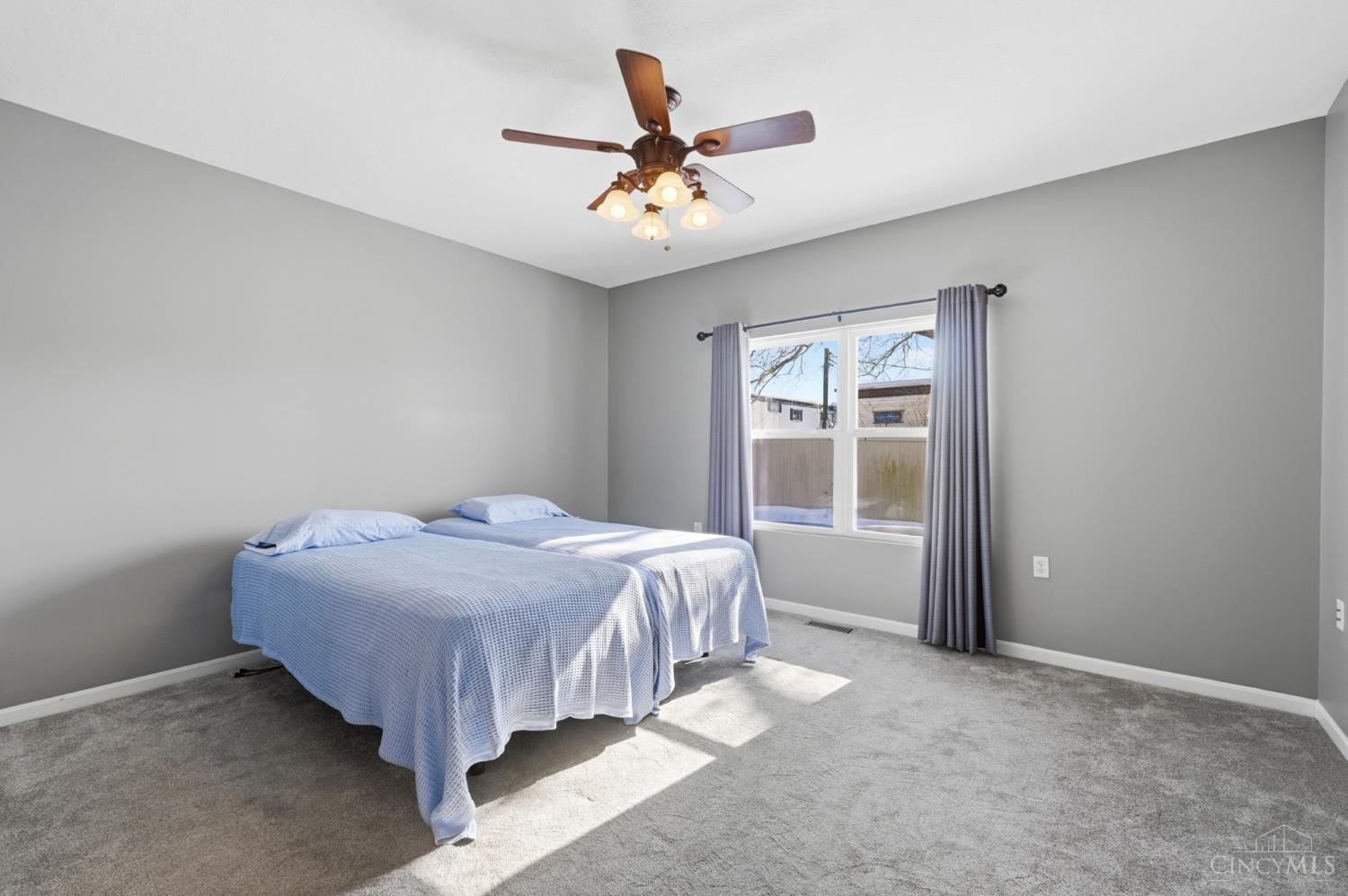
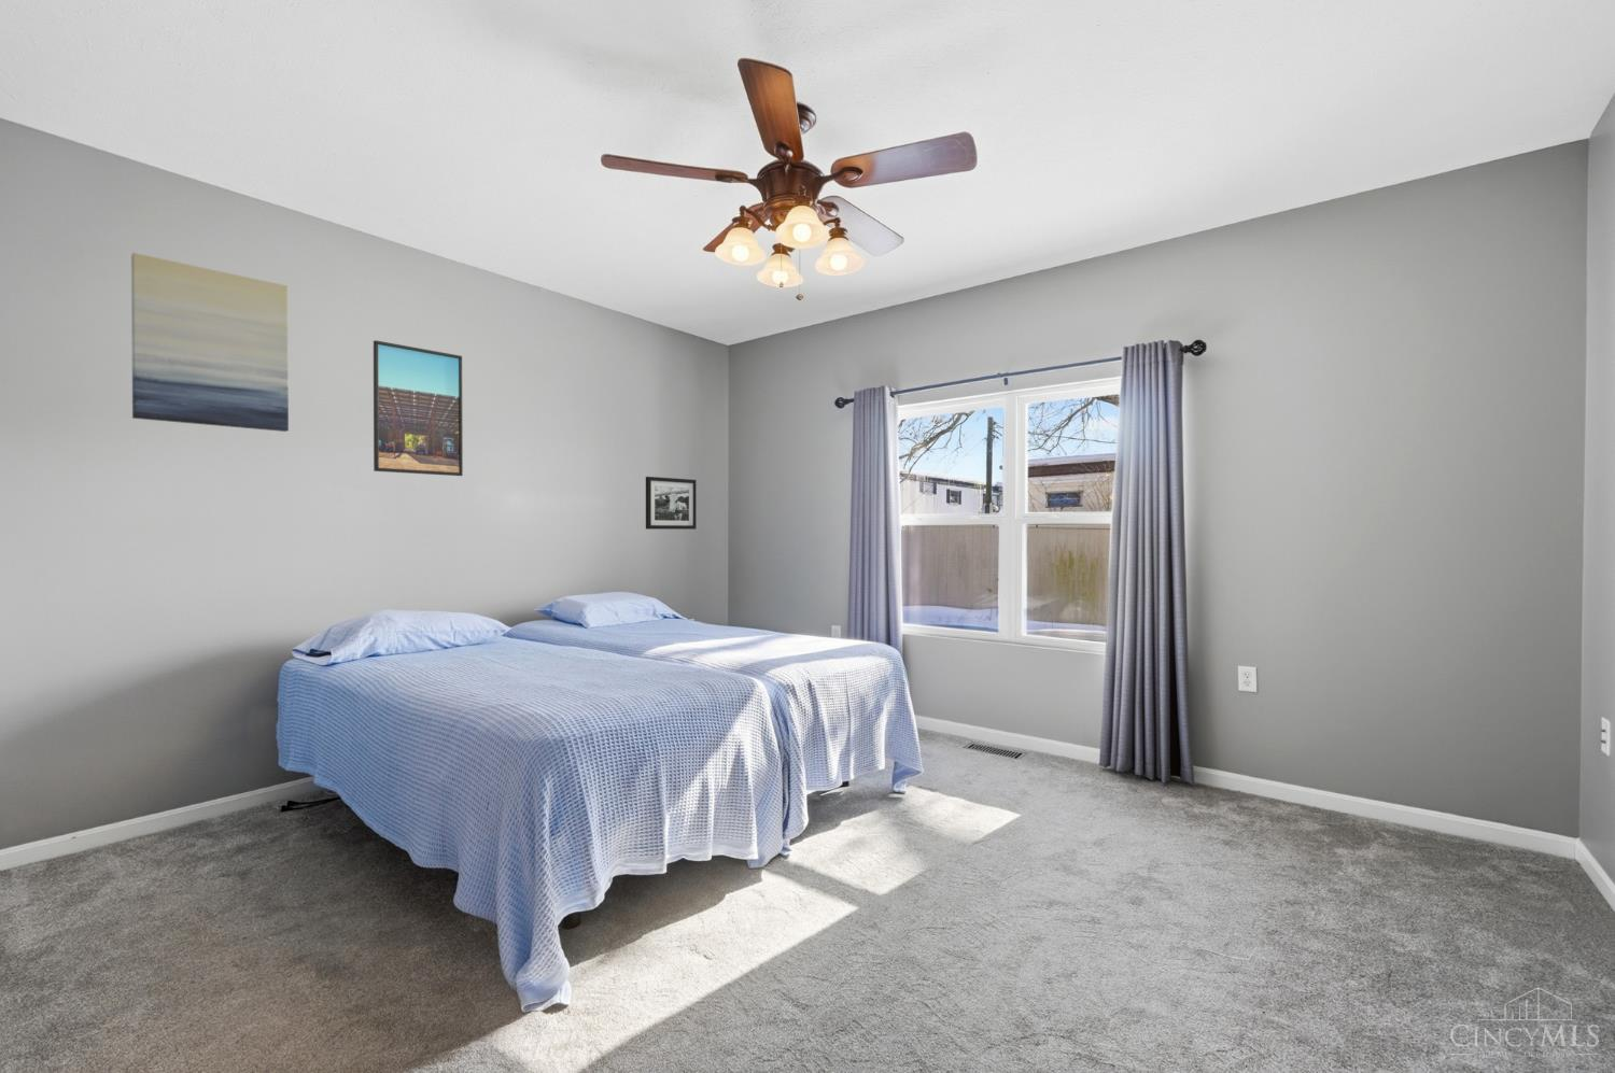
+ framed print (419, 411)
+ wall art (214, 347)
+ picture frame (671, 504)
